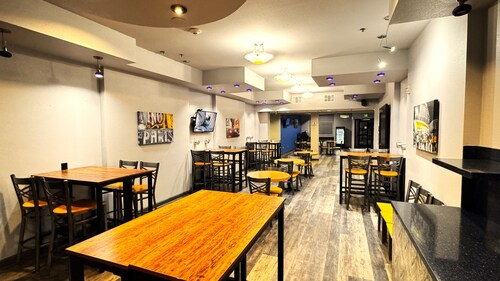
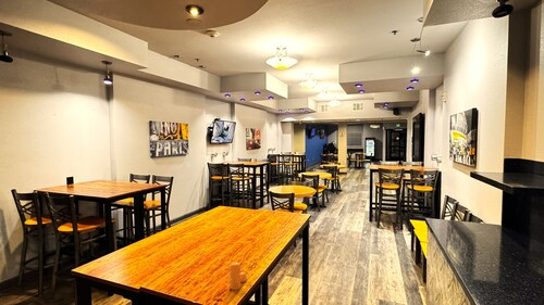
+ pepper shaker (238, 271)
